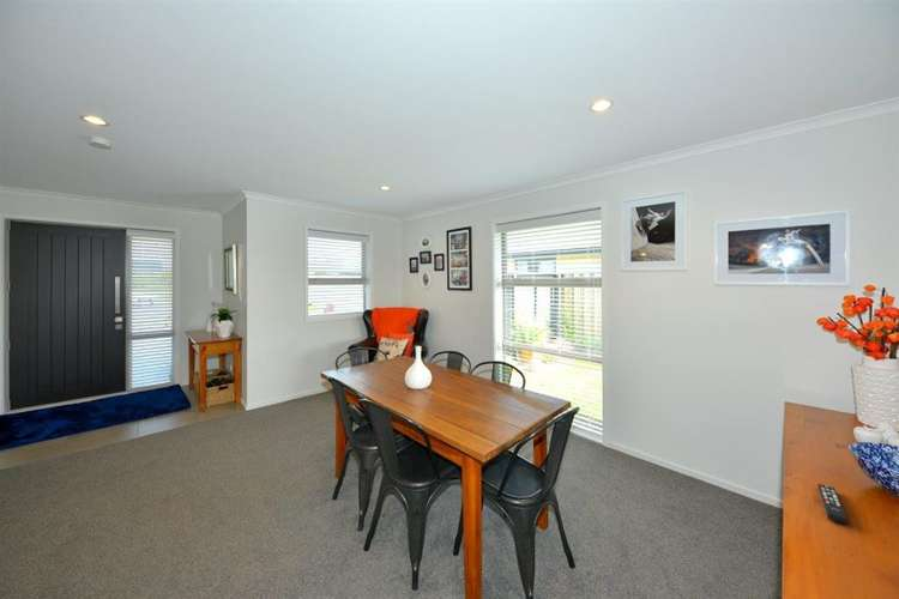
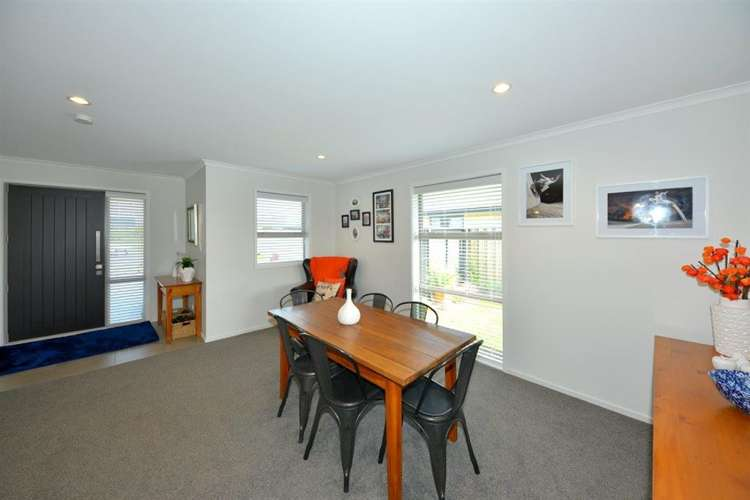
- remote control (831, 501)
